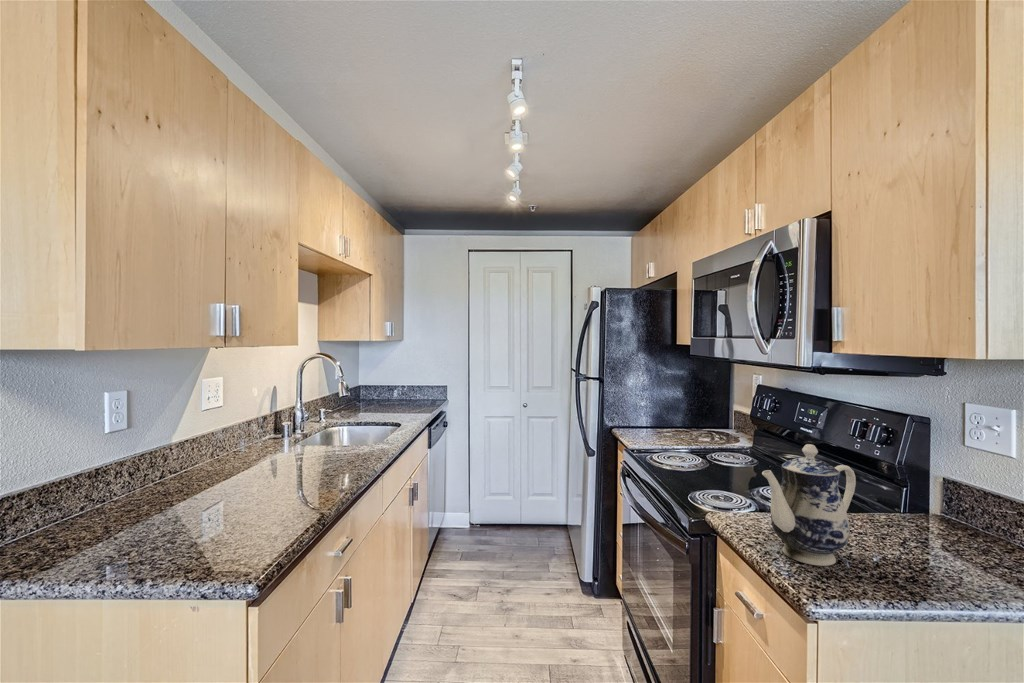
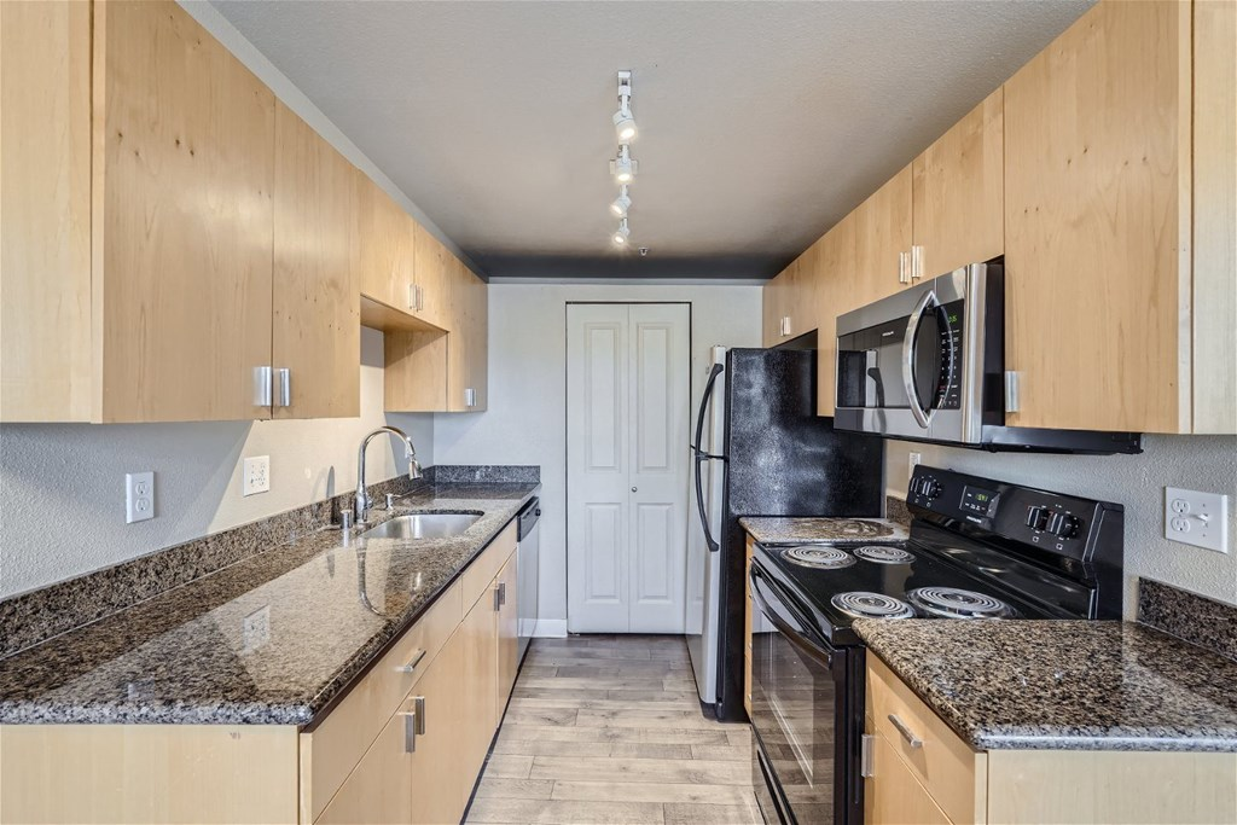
- teapot (809, 500)
